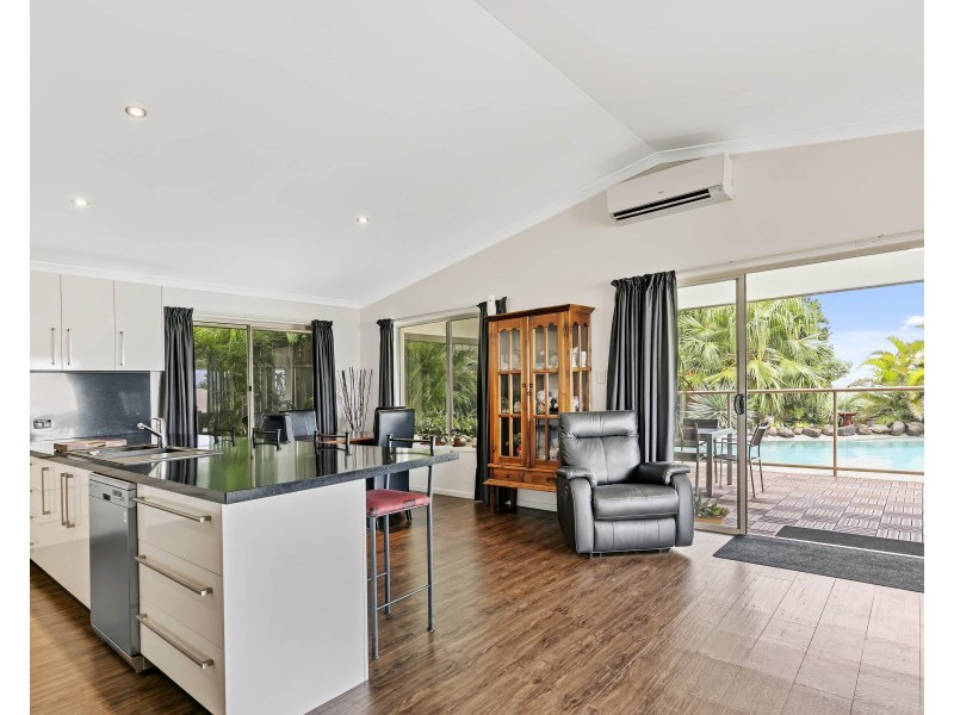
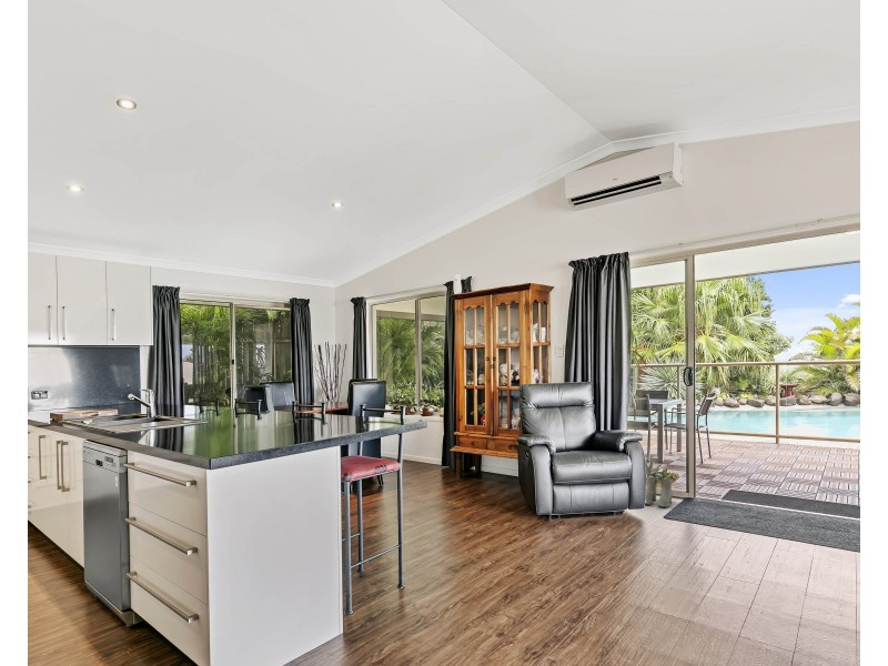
+ boots (655, 490)
